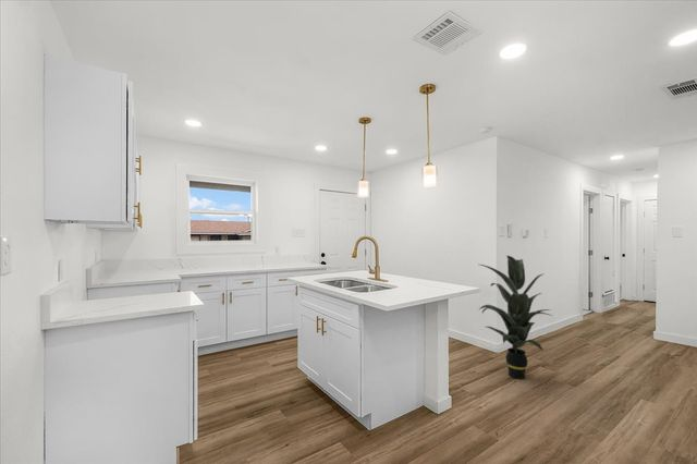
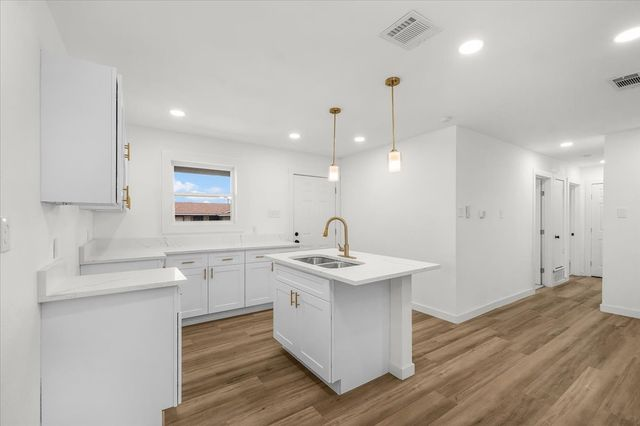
- indoor plant (511, 315)
